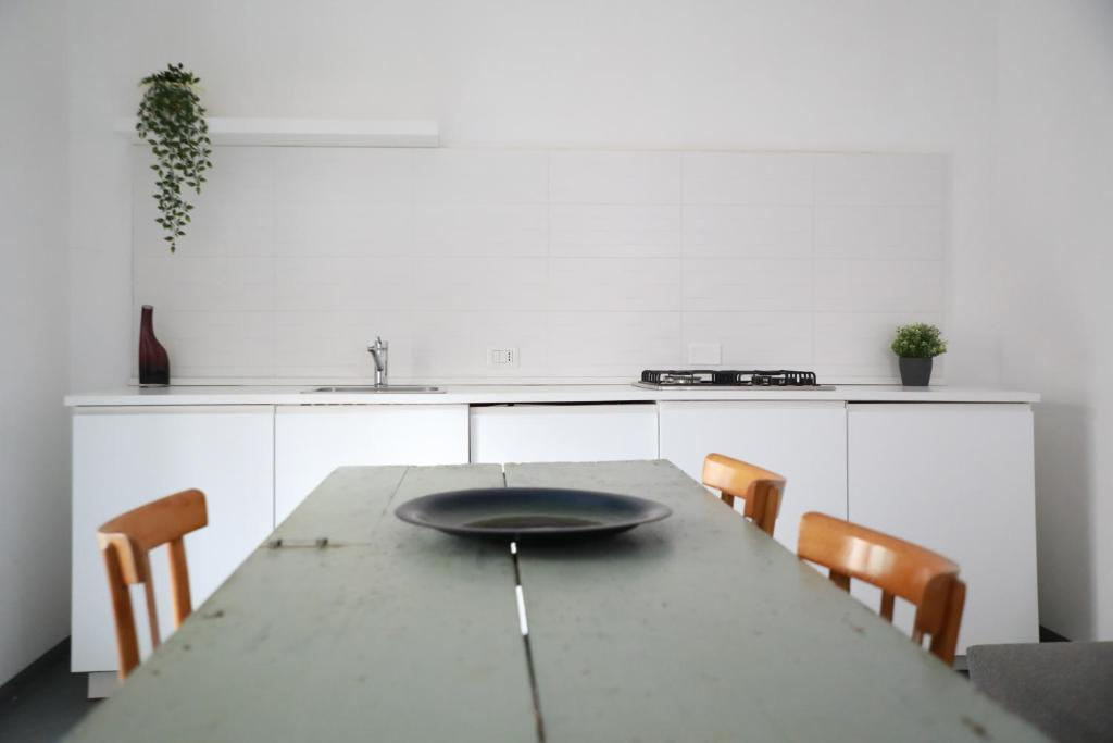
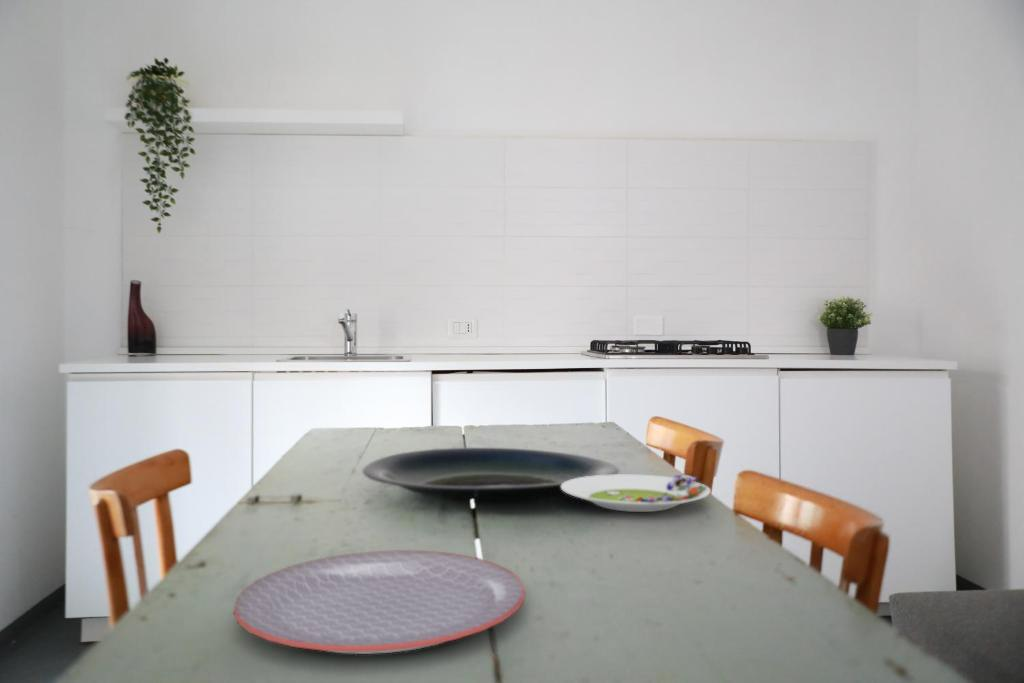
+ plate (384, 600)
+ salad plate (634, 491)
